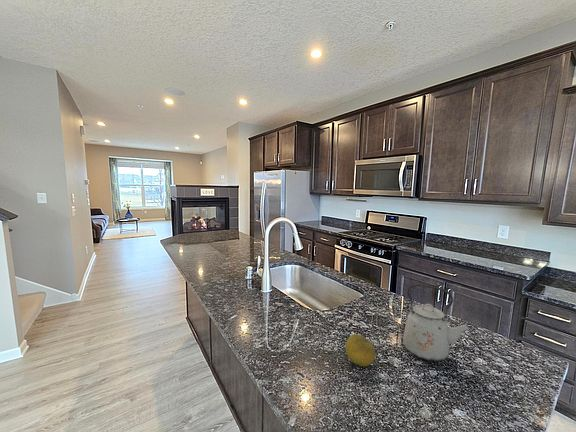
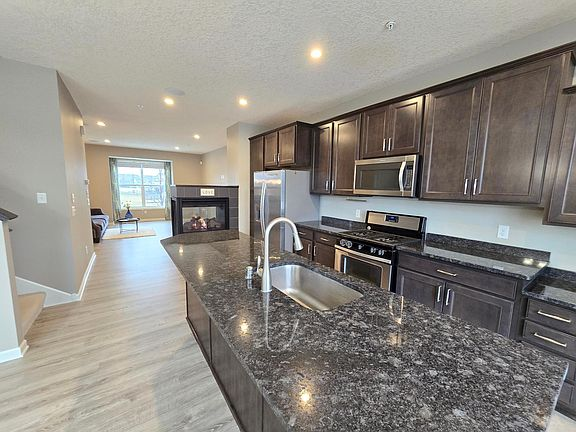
- kettle (436, 321)
- fruit (360, 350)
